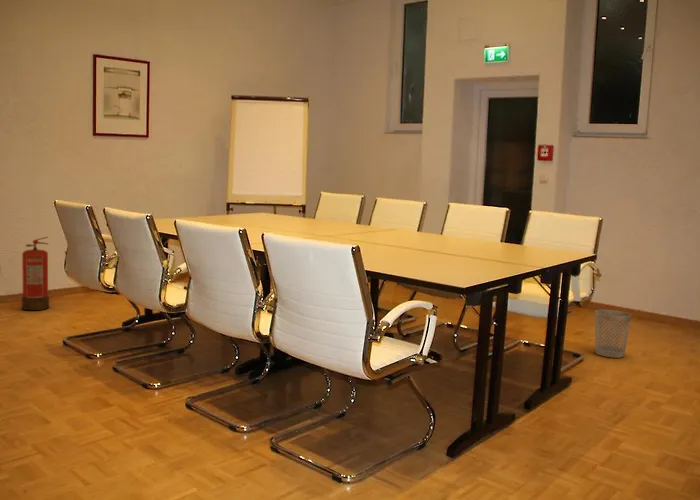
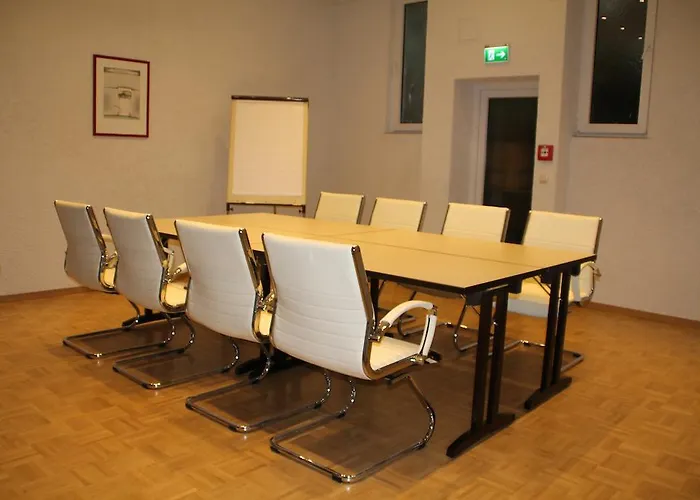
- fire extinguisher (35, 272)
- wastebasket (611, 333)
